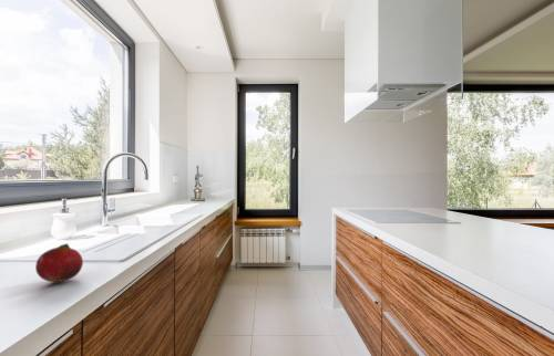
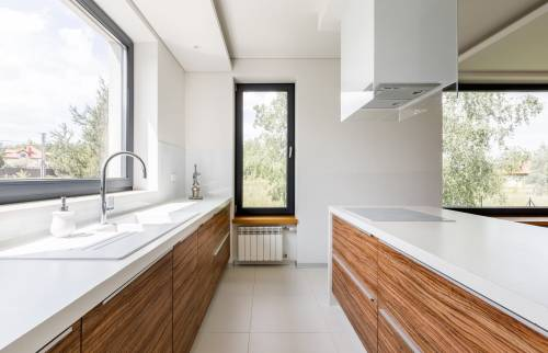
- fruit (60, 262)
